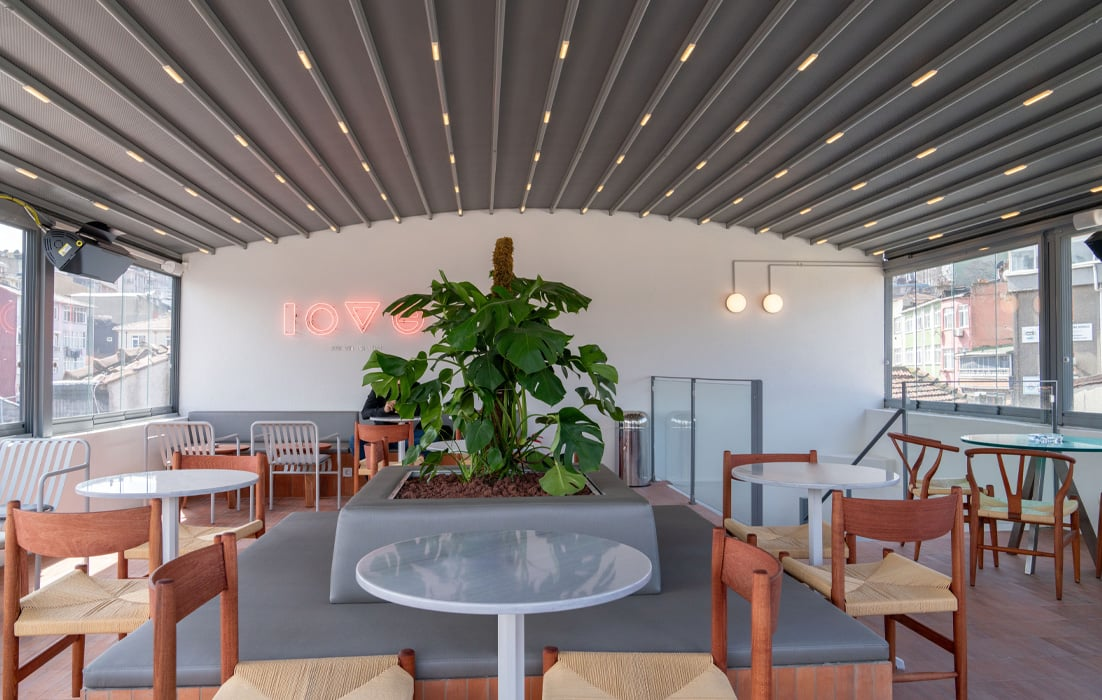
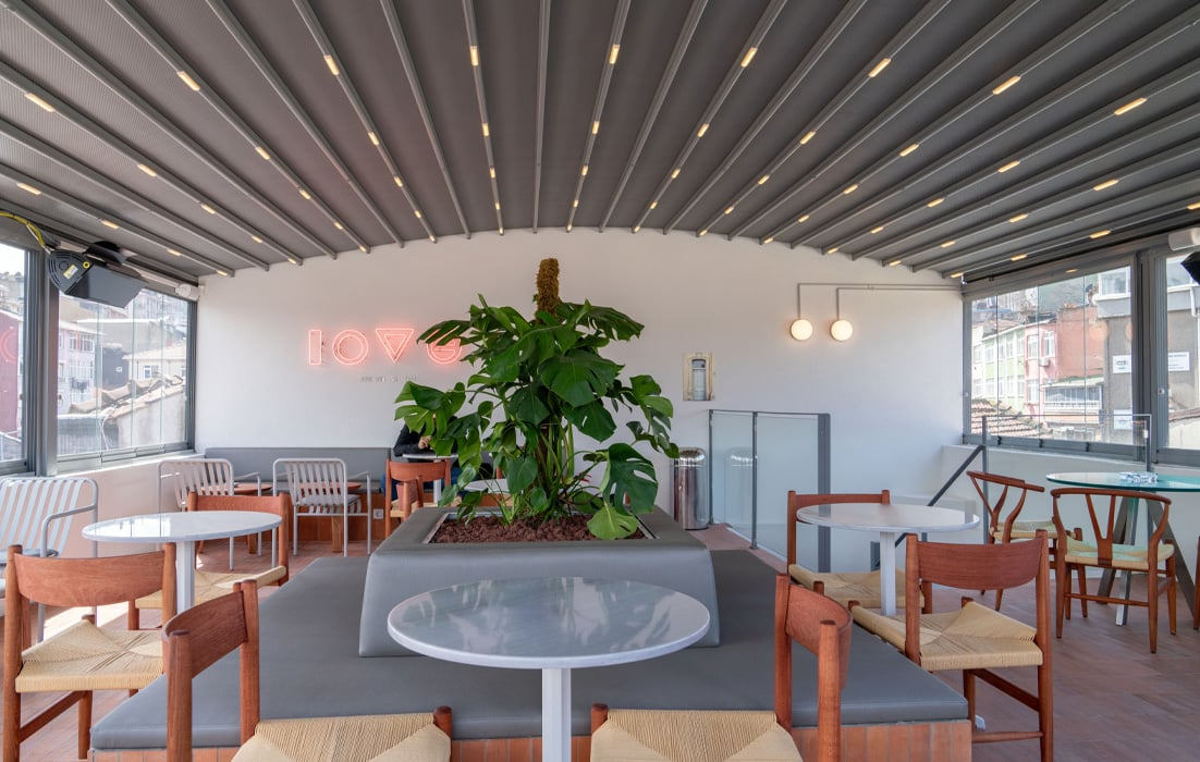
+ wall art (698, 377)
